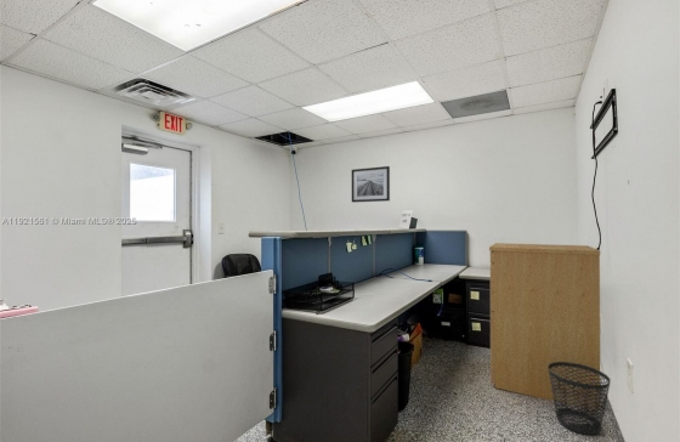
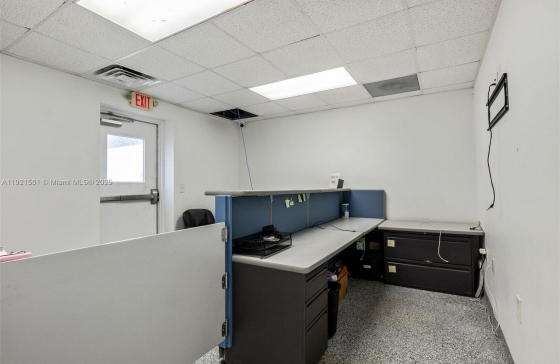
- wastebasket (577, 398)
- wall art (369, 185)
- filing cabinet (539, 314)
